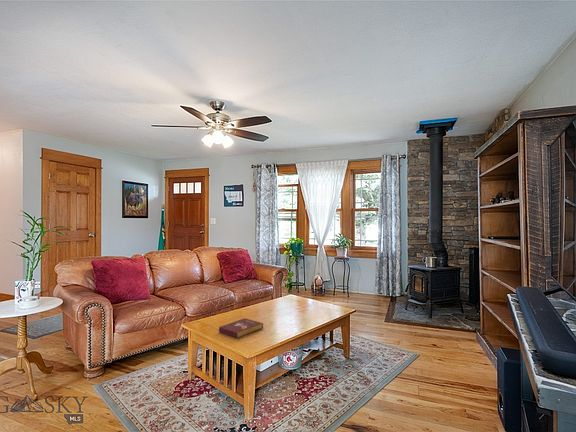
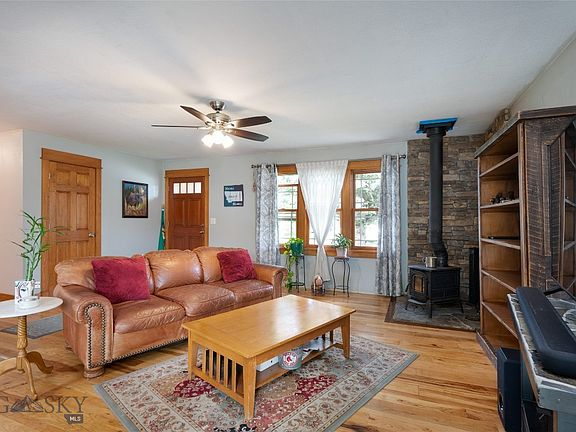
- book (241, 327)
